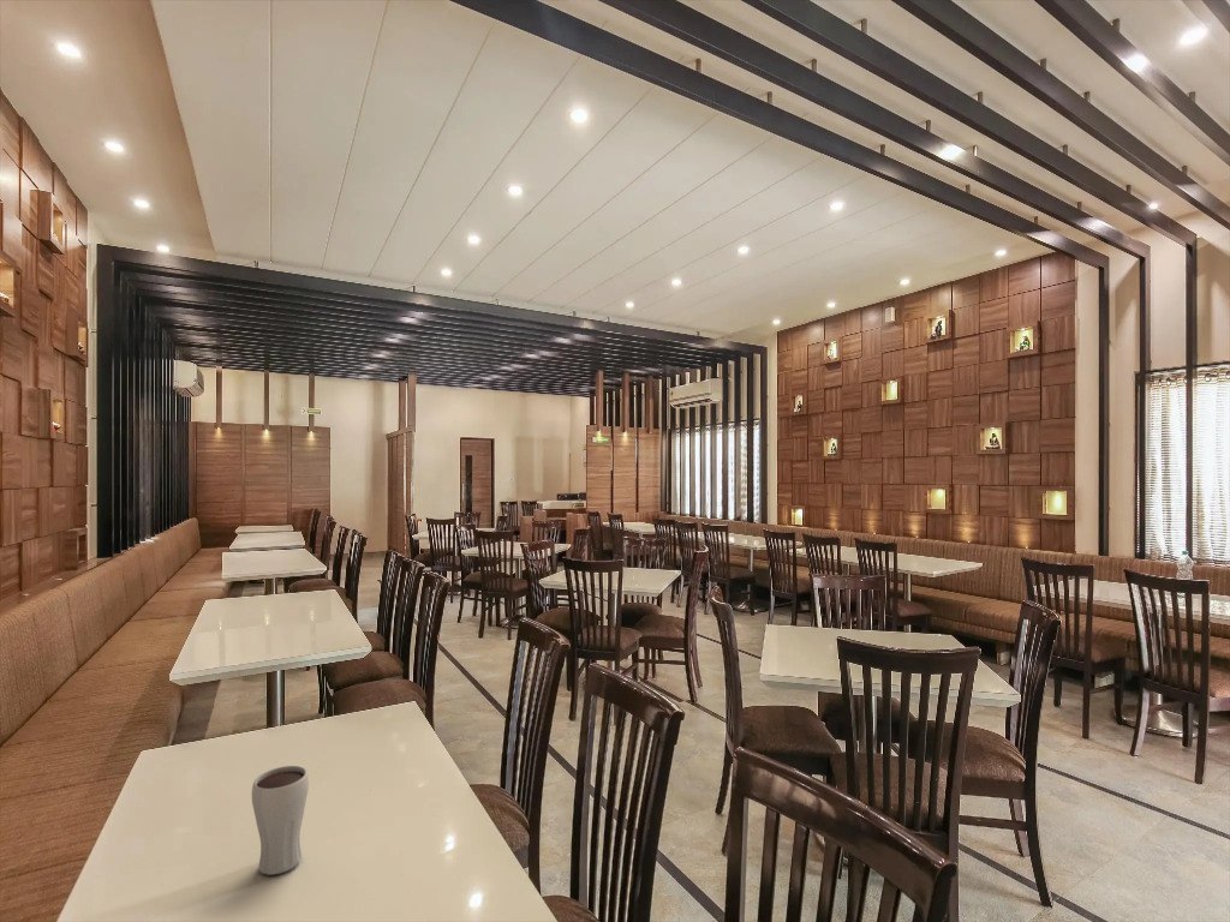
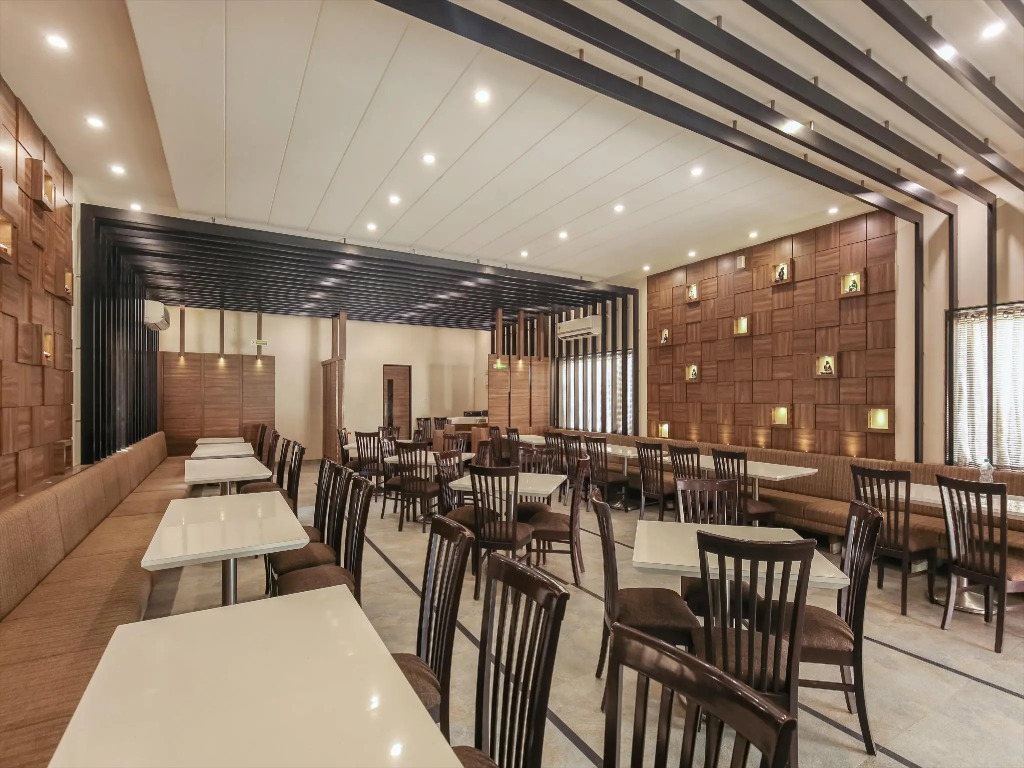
- drinking glass (280, 820)
